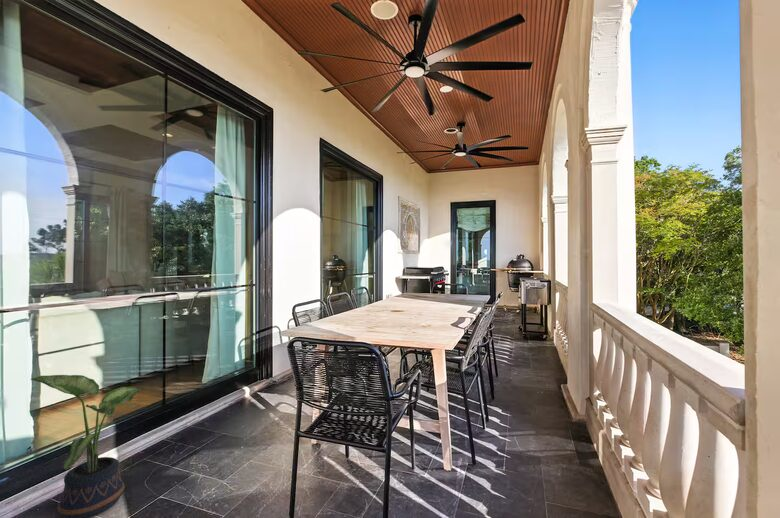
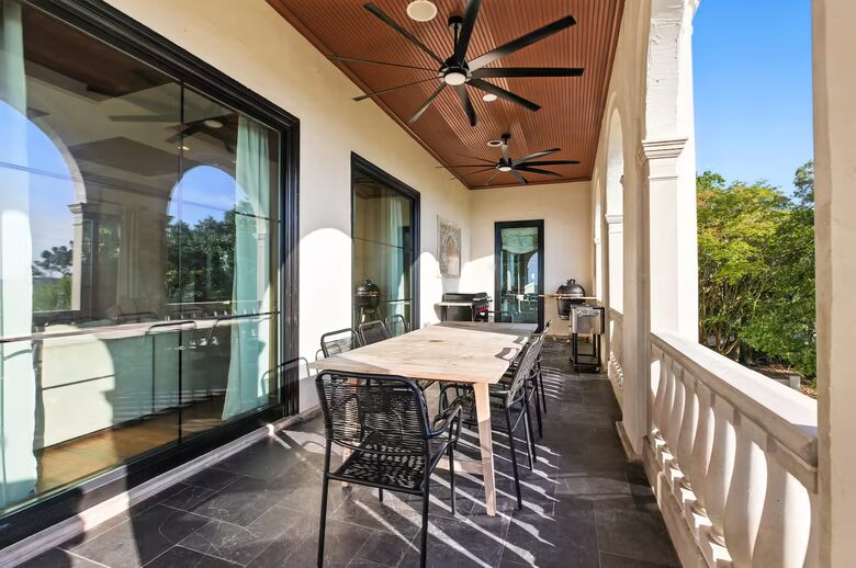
- potted plant (99, 434)
